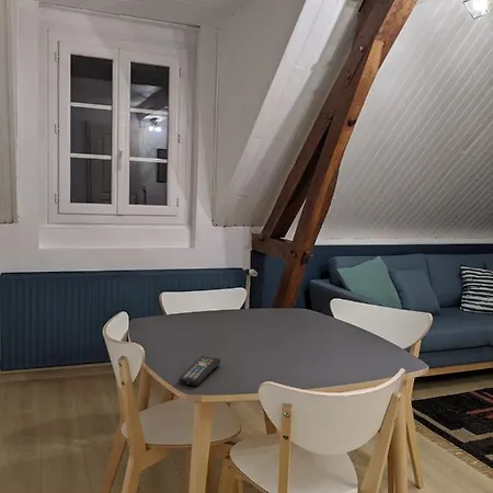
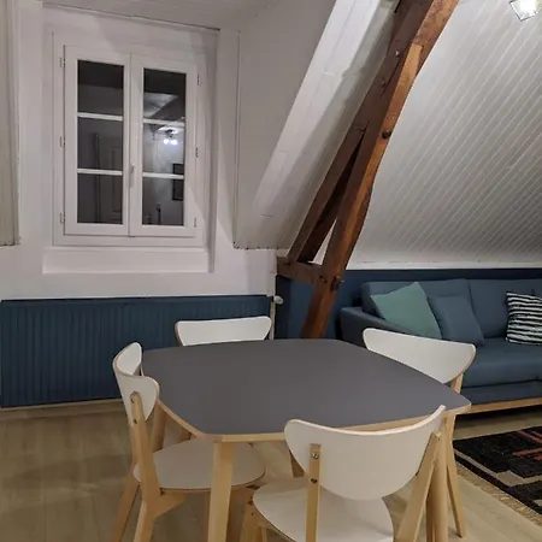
- remote control (200, 369)
